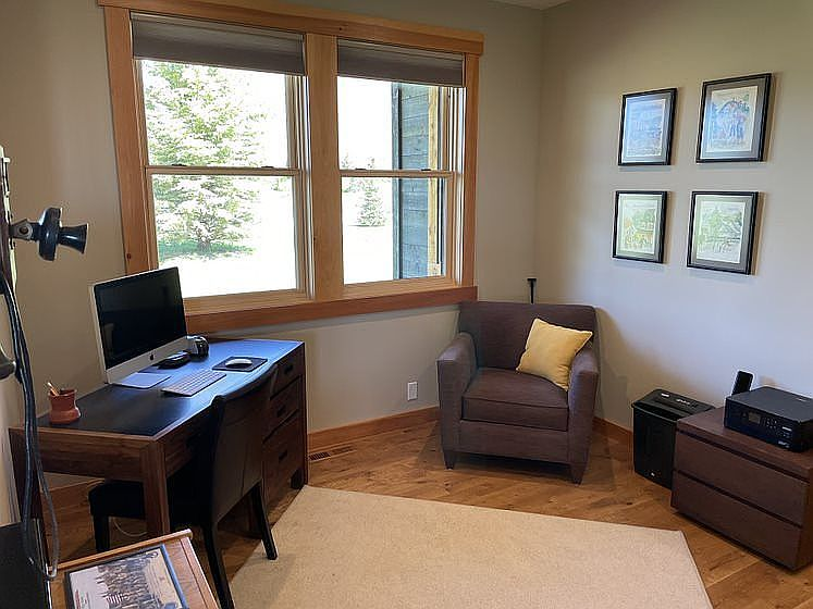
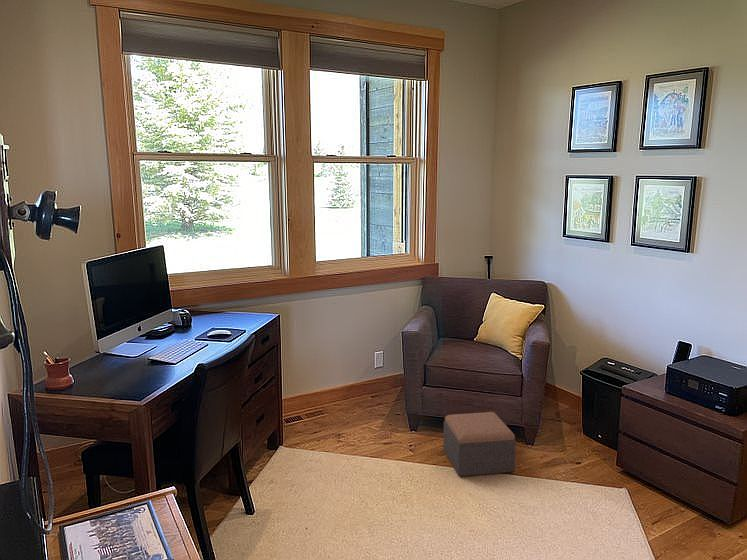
+ footstool (478, 441)
